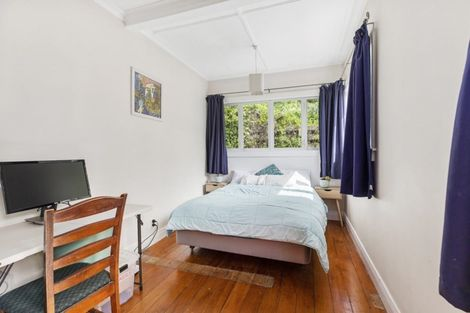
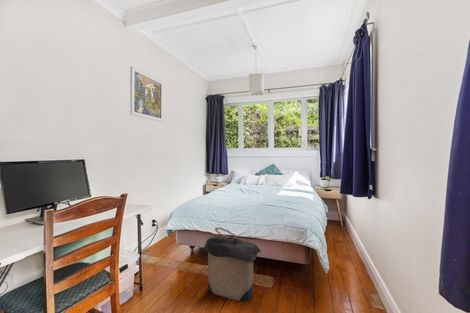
+ laundry hamper (232, 258)
